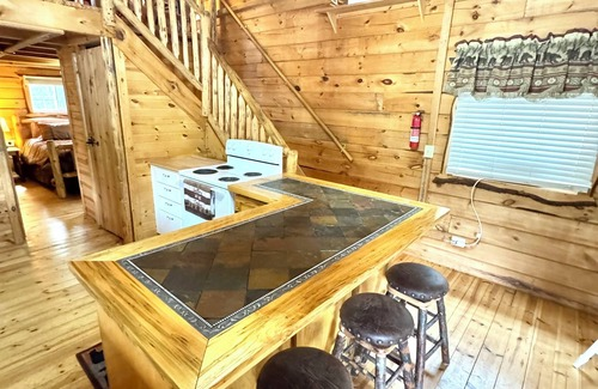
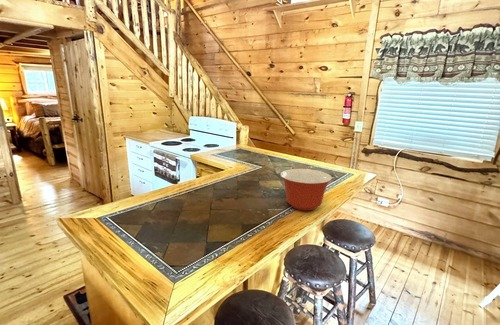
+ mixing bowl (304, 190)
